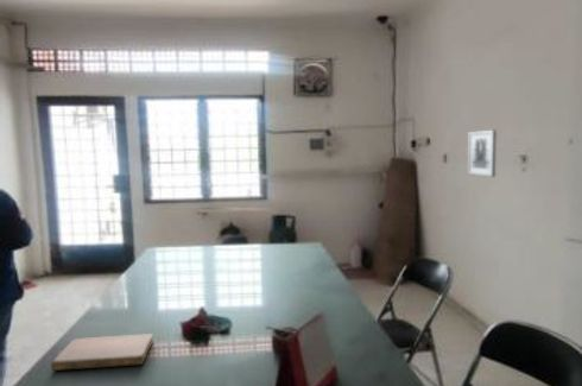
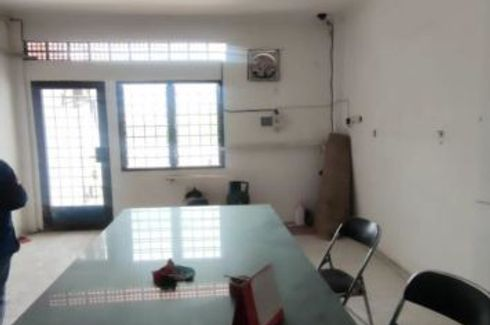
- wall art (480, 153)
- notebook (106, 350)
